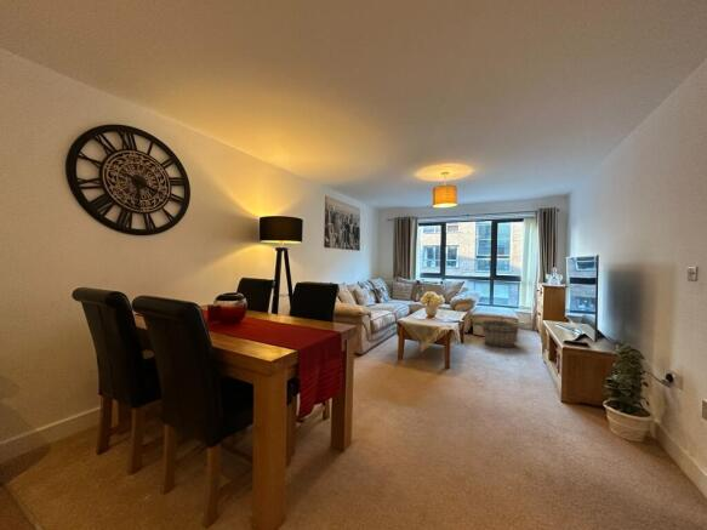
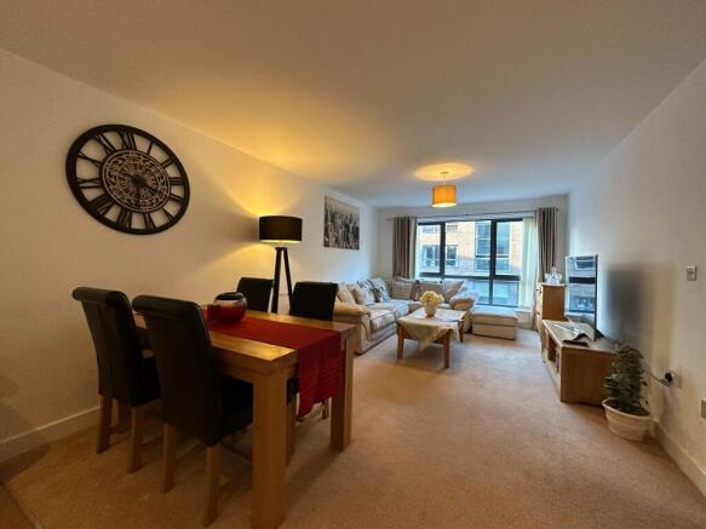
- wooden bucket (498, 330)
